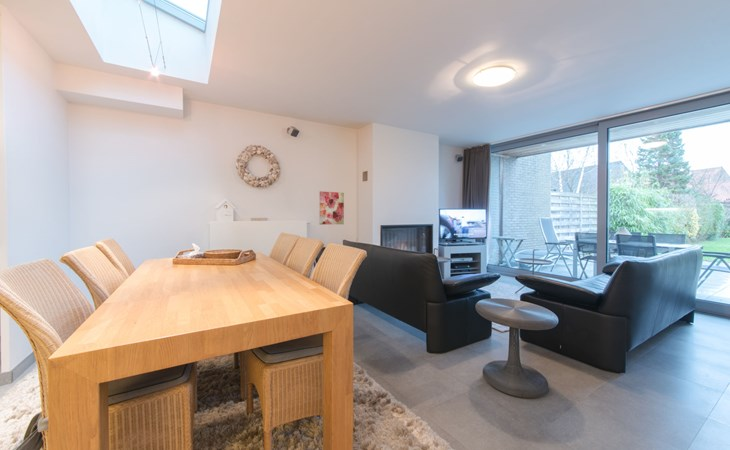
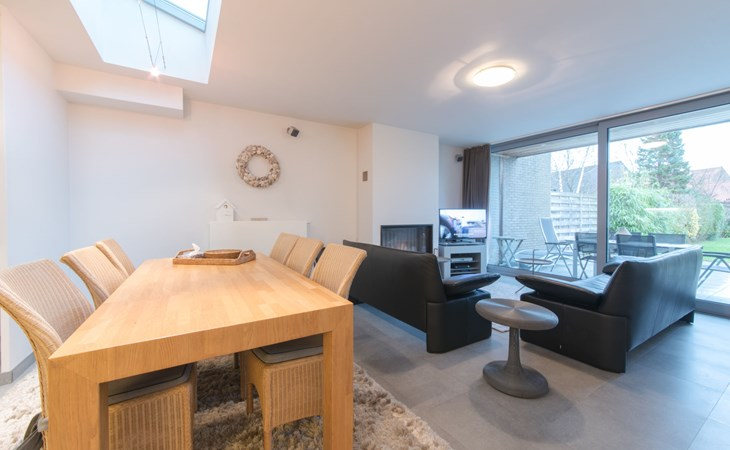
- wall art (331, 208)
